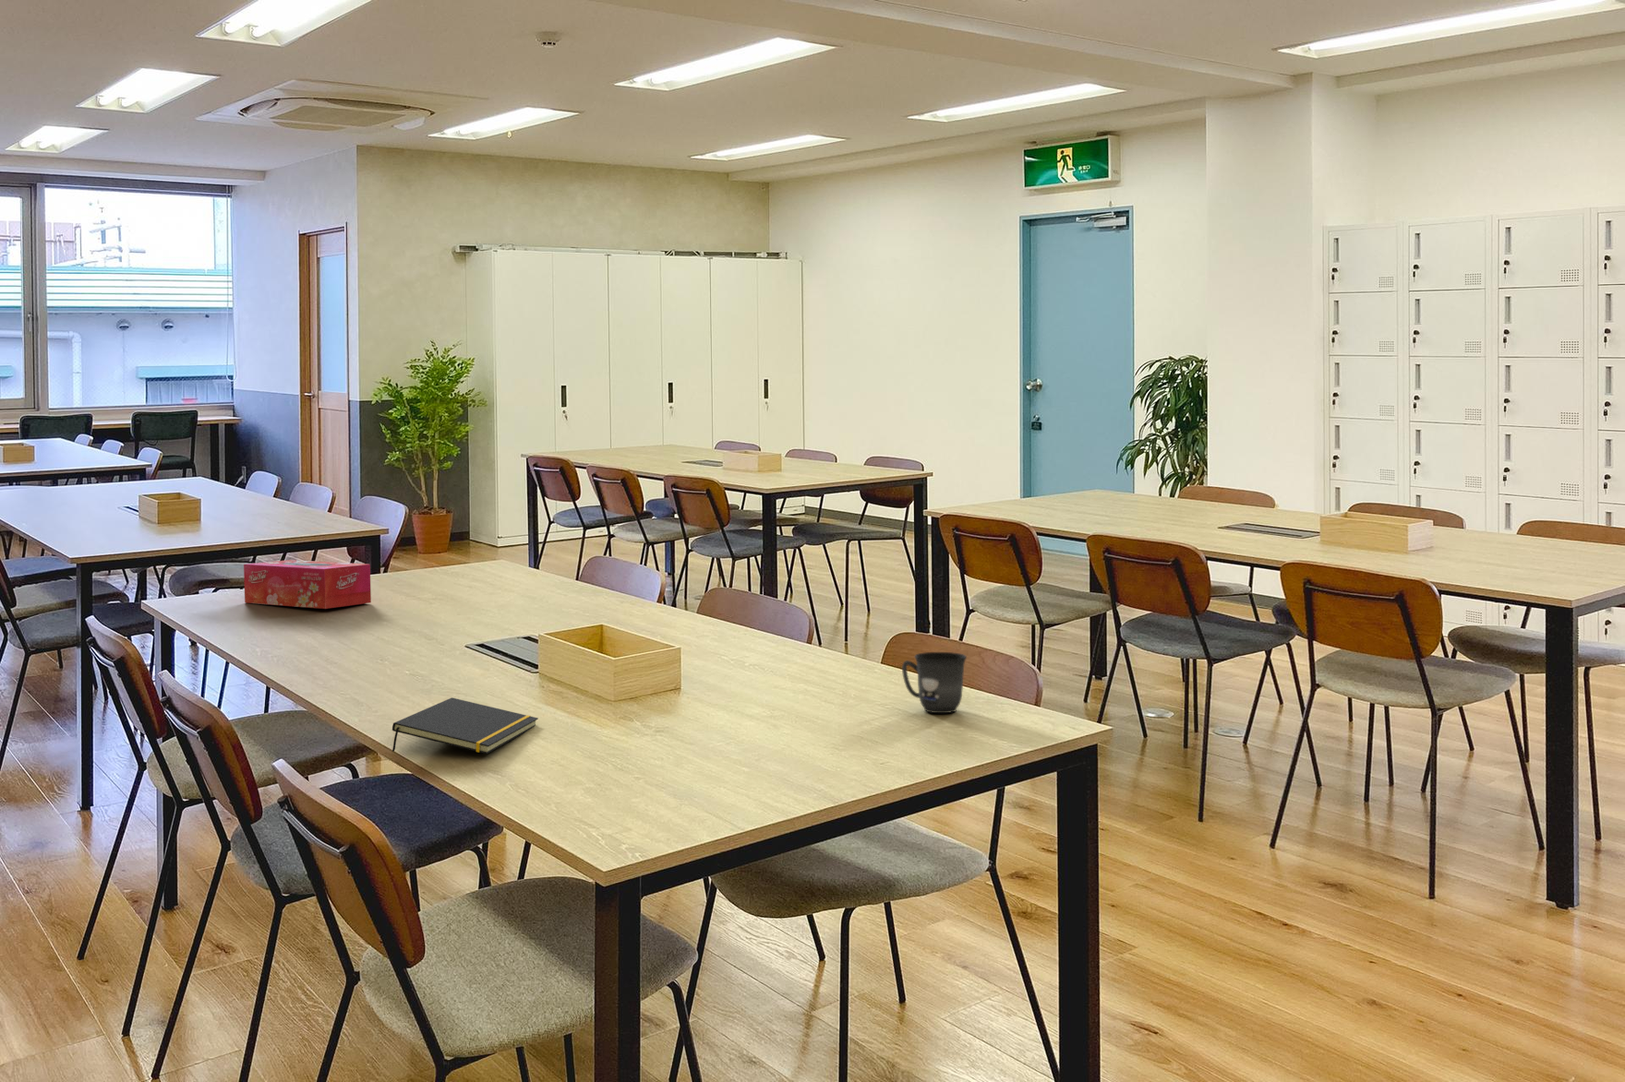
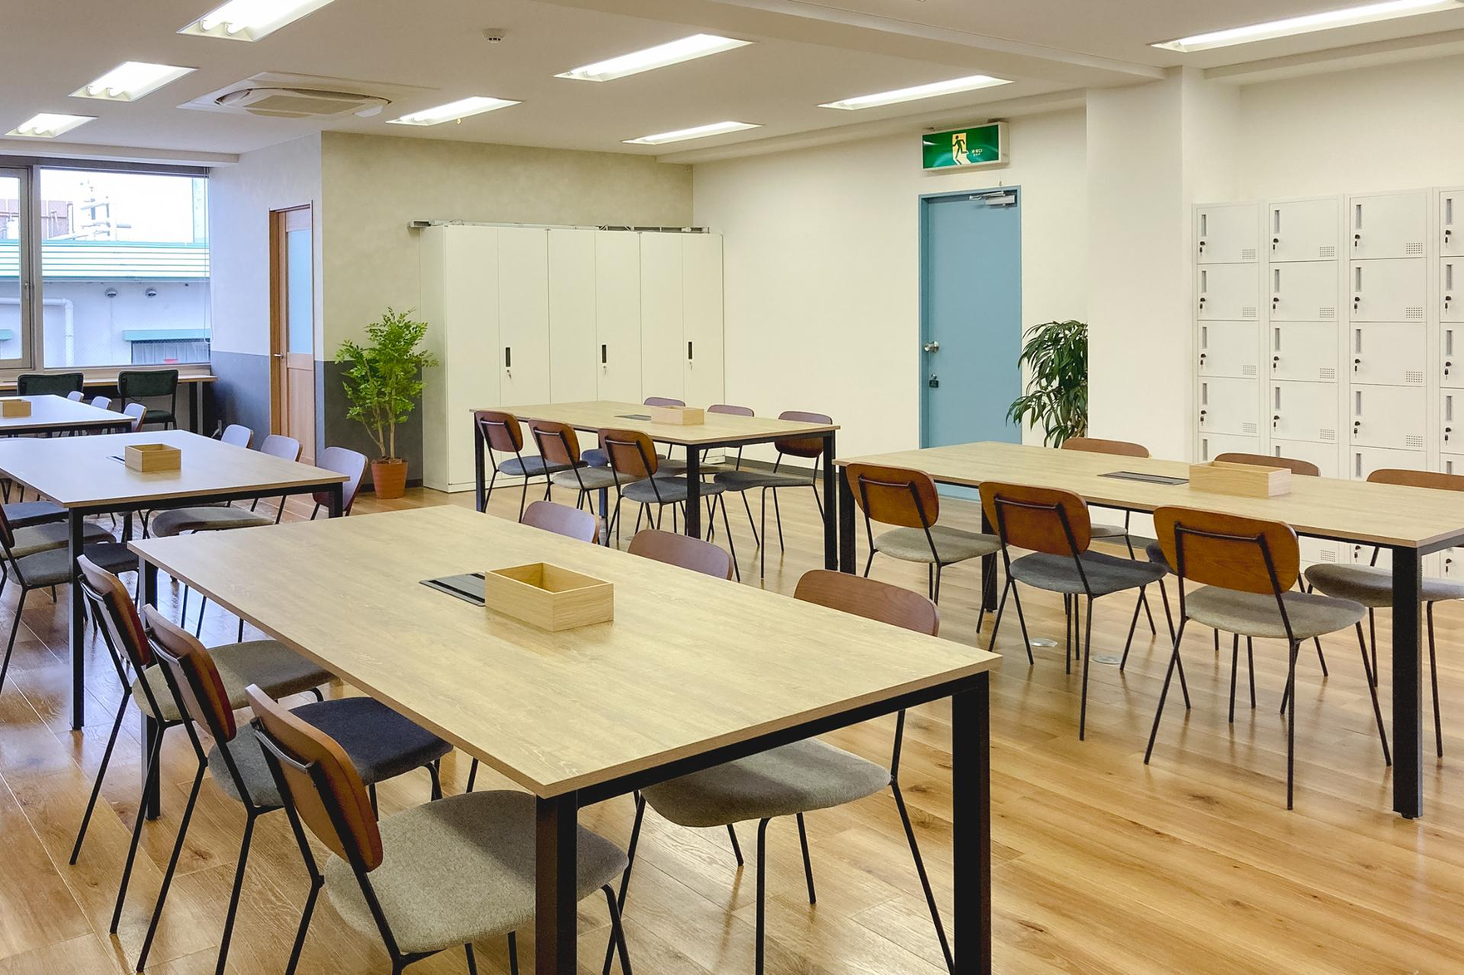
- mug (932, 681)
- notepad (468, 725)
- tissue box (307, 583)
